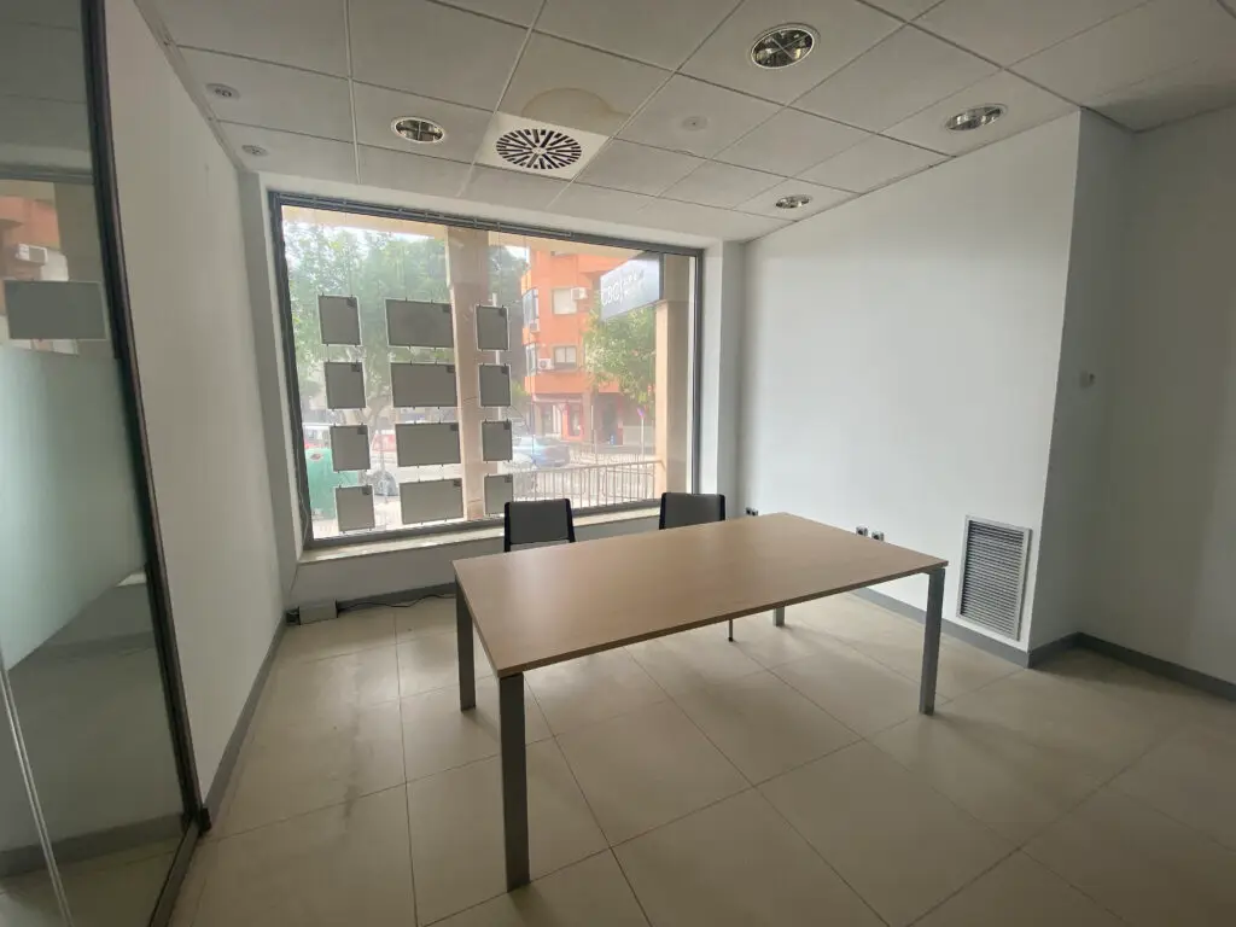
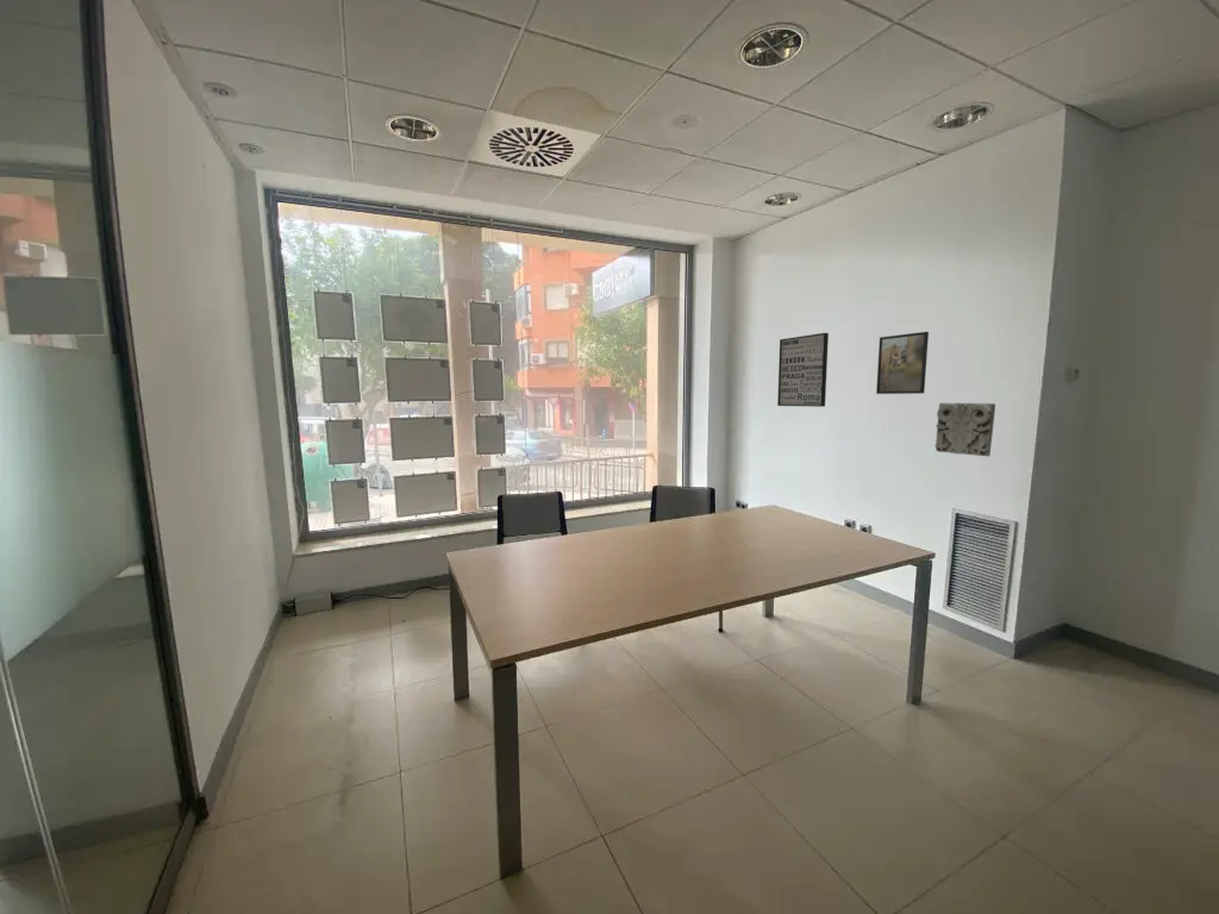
+ wall art (801, 371)
+ decorative relief (962, 428)
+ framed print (901, 364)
